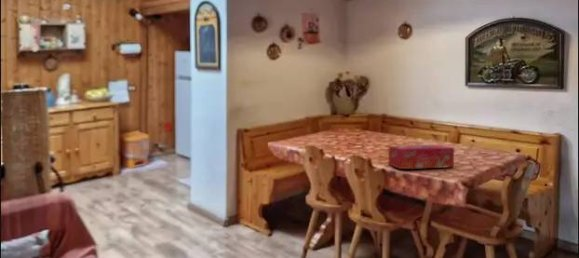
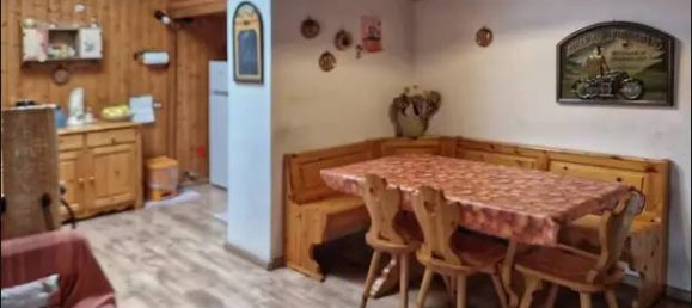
- tissue box (420, 156)
